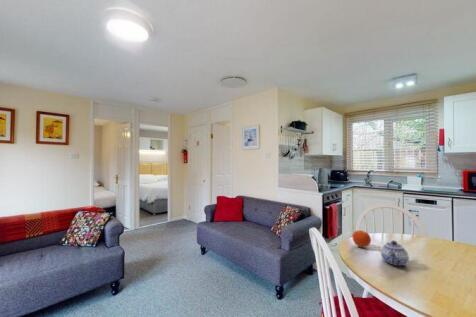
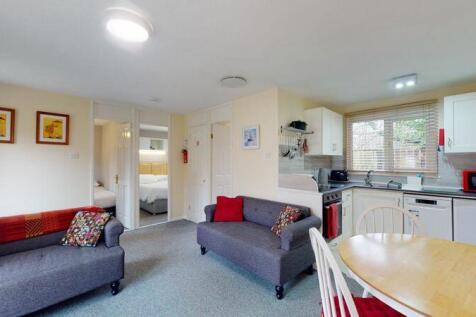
- fruit (361, 238)
- teapot (394, 251)
